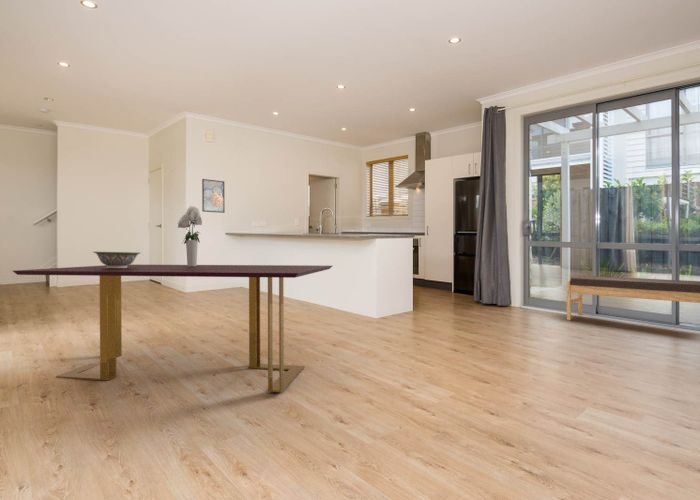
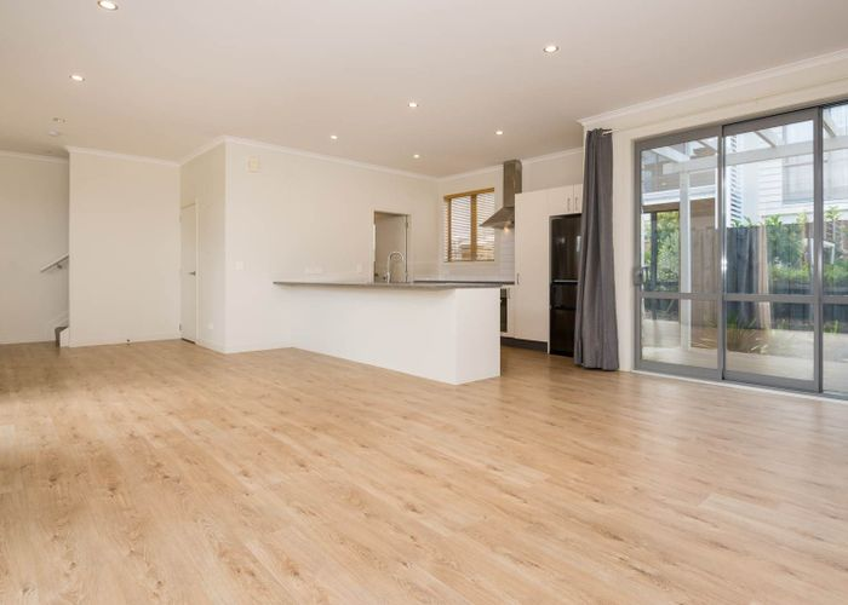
- dining table (190, 276)
- decorative bowl (117, 259)
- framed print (213, 196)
- bouquet (190, 235)
- bench (637, 297)
